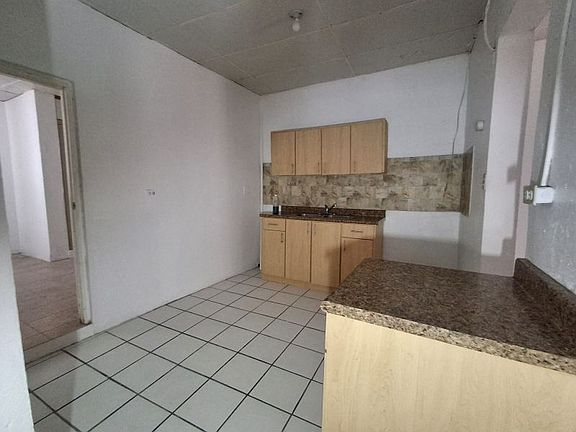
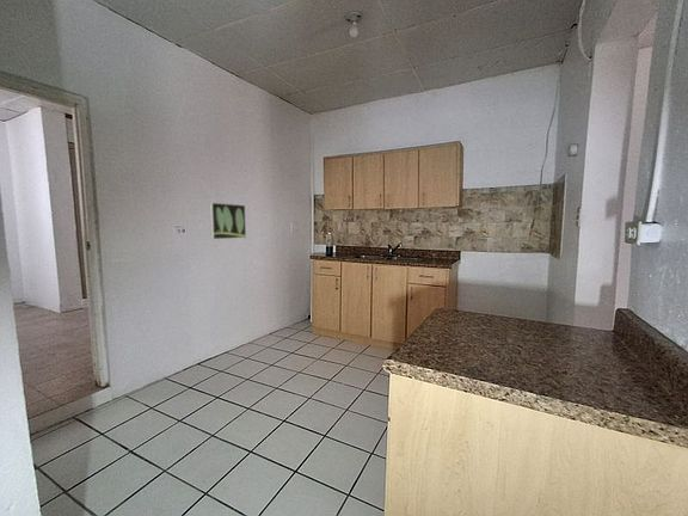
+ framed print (228, 221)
